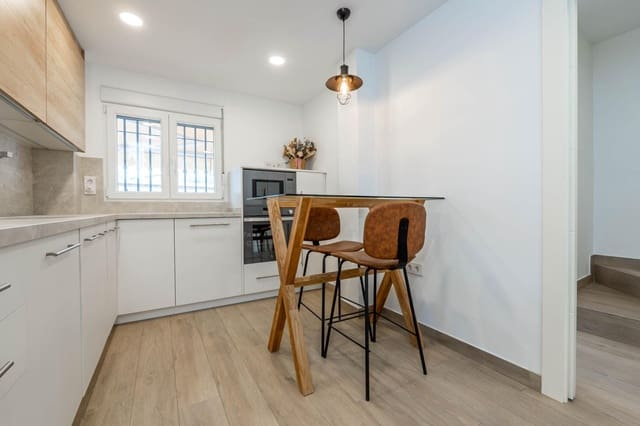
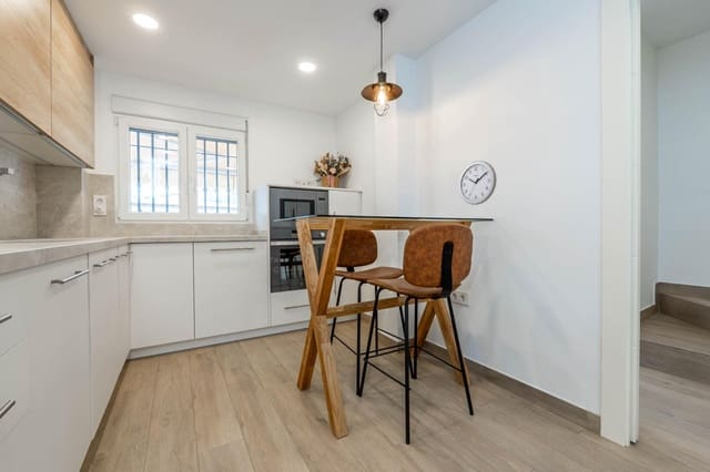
+ wall clock (475, 183)
